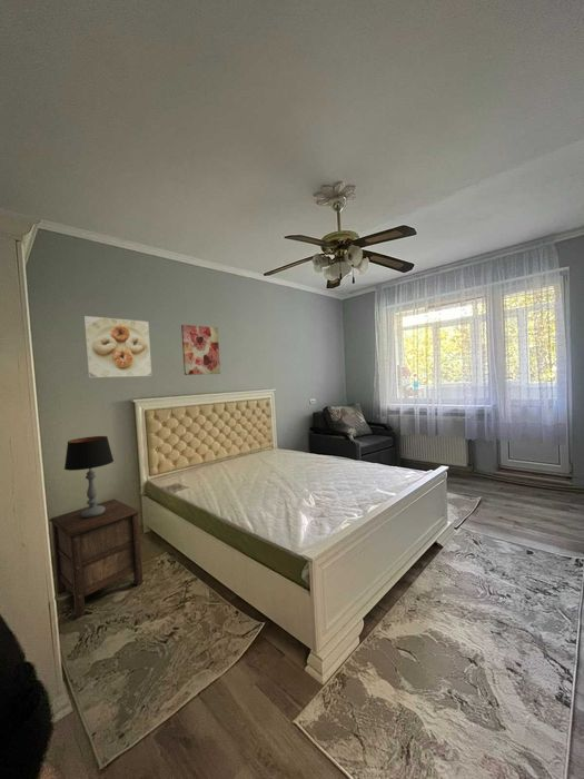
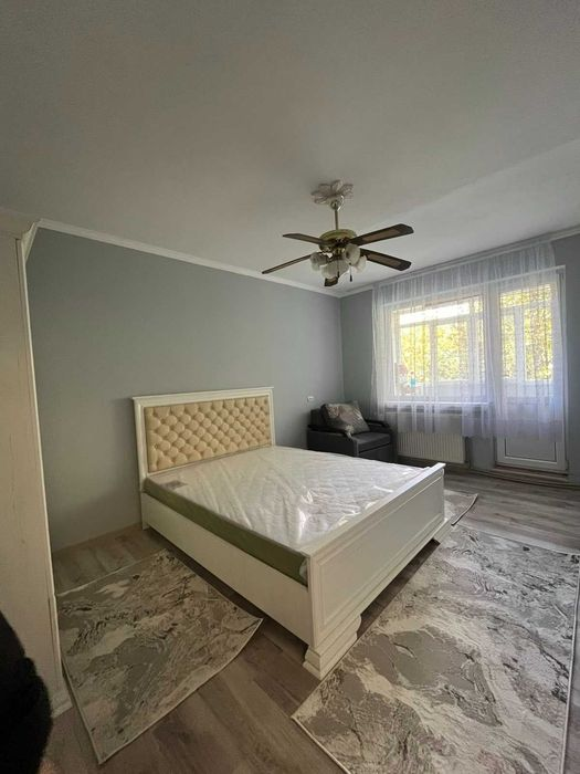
- table lamp (90, 476)
- wall art (201, 349)
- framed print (119, 347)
- nightstand (98, 551)
